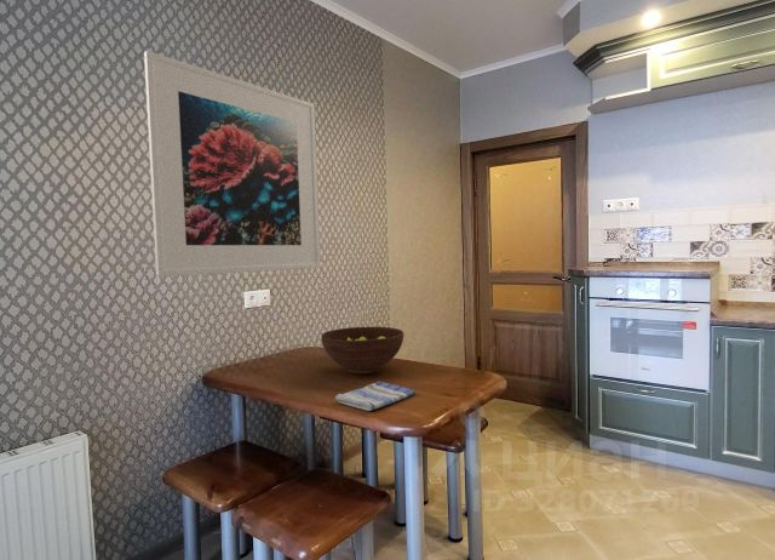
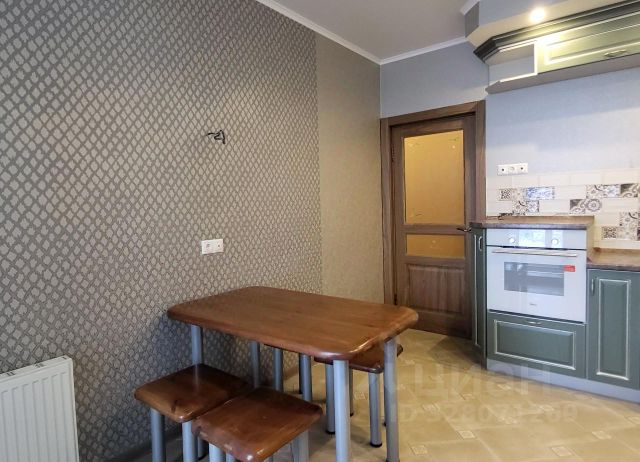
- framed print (246, 177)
- dish towel (375, 394)
- fruit bowl (362, 352)
